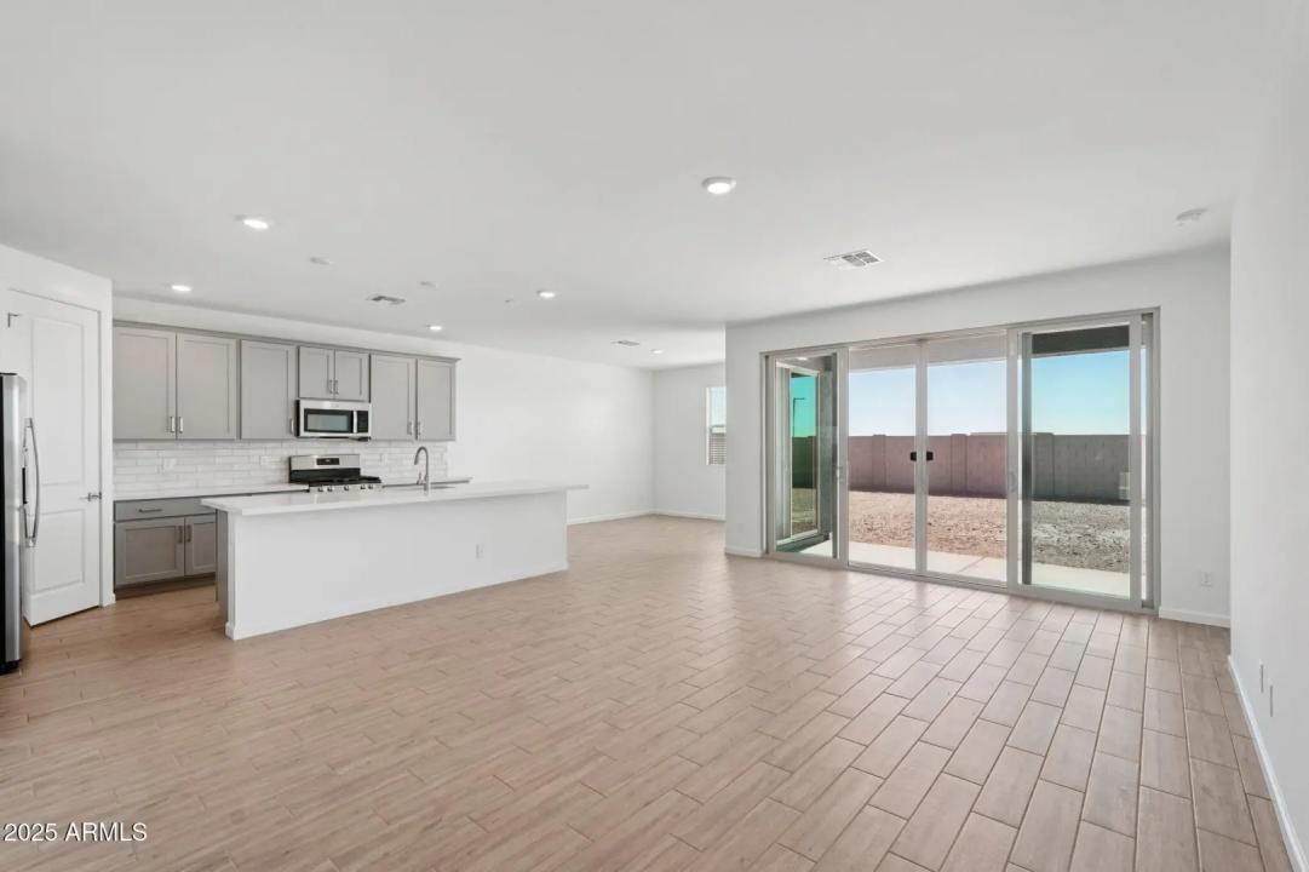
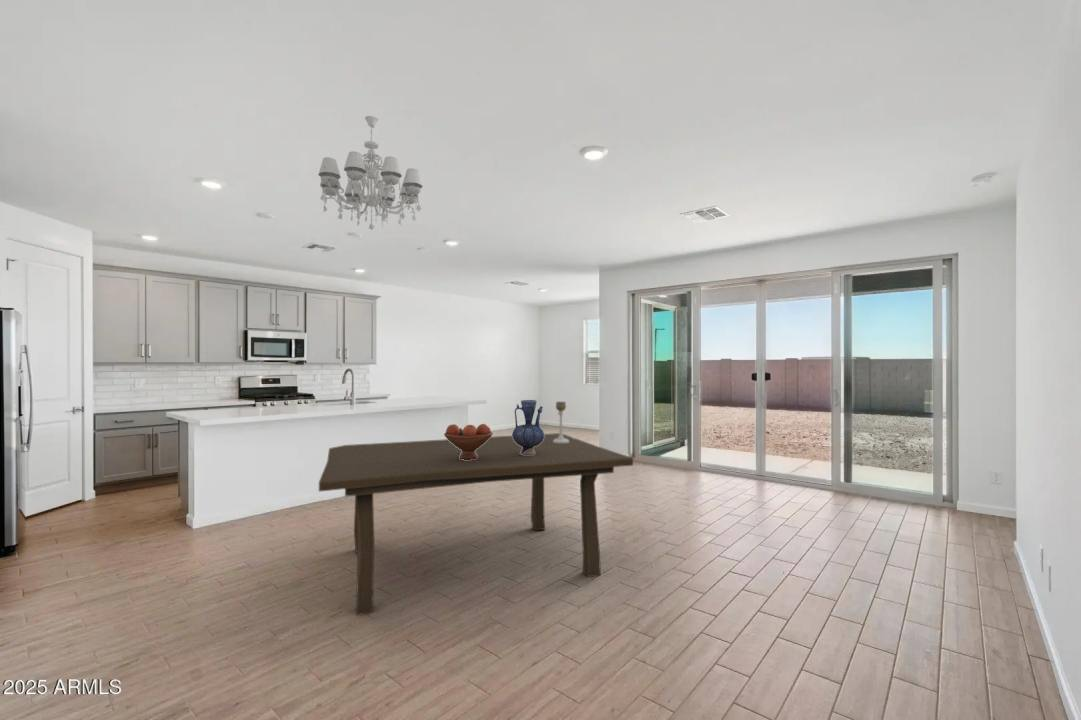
+ fruit bowl (468, 440)
+ chandelier (371, 173)
+ dining table (464, 484)
+ vase (528, 427)
+ candle holder (560, 421)
